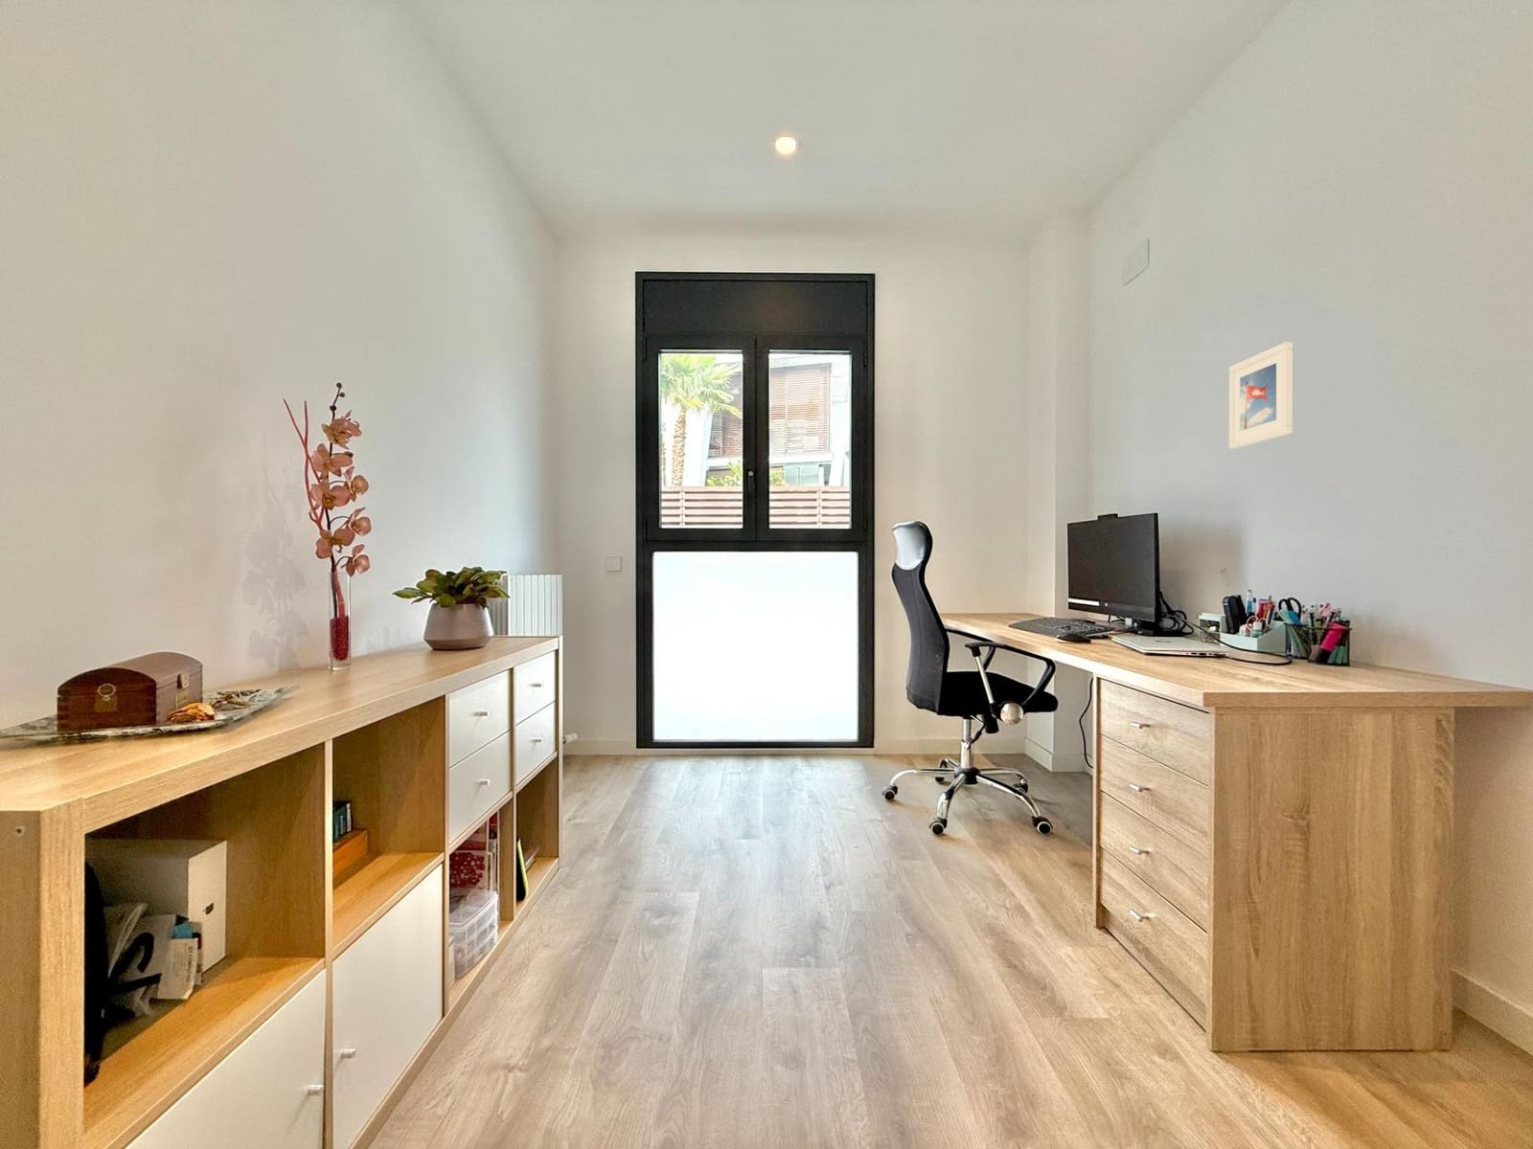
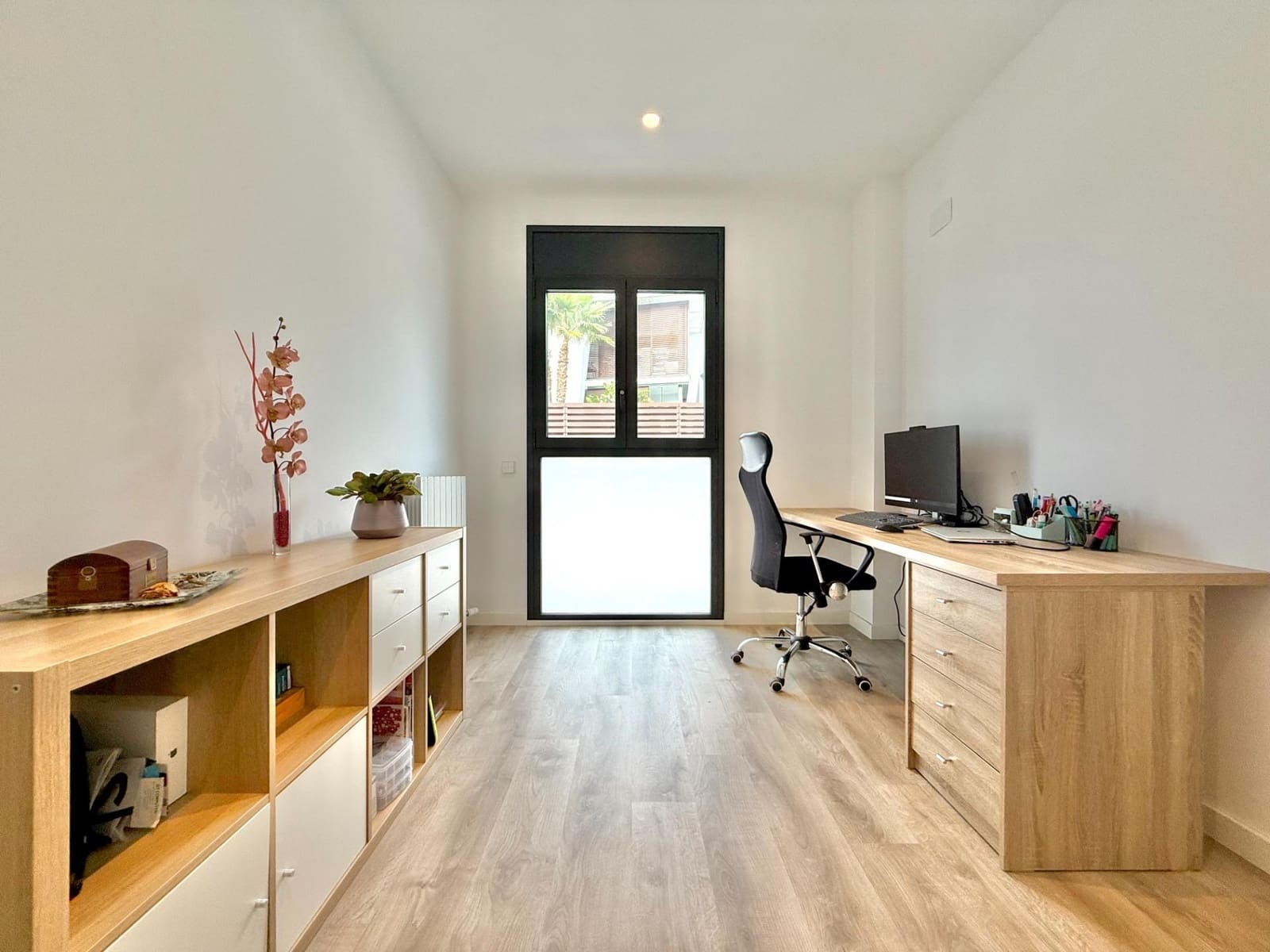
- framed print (1259, 397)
